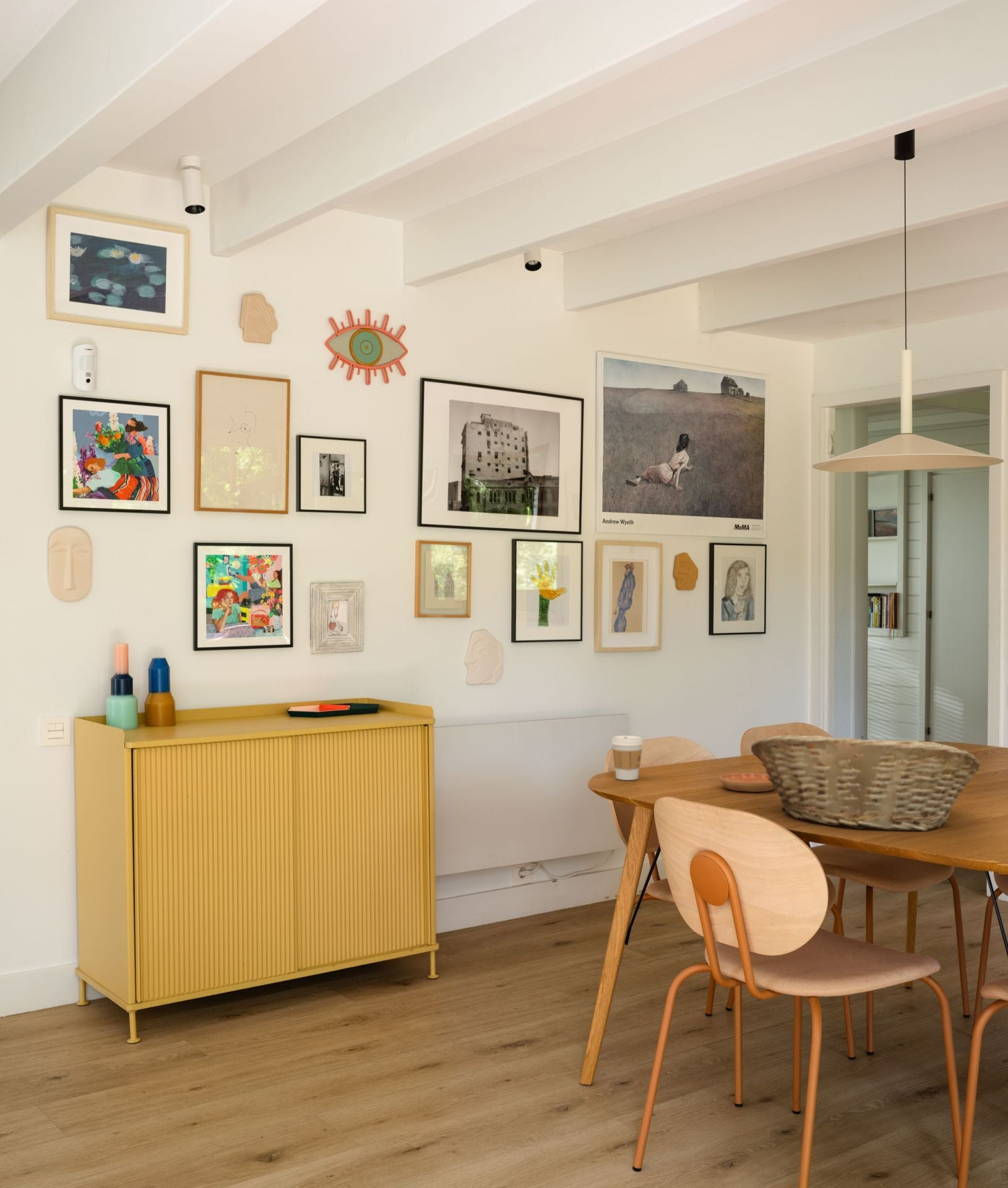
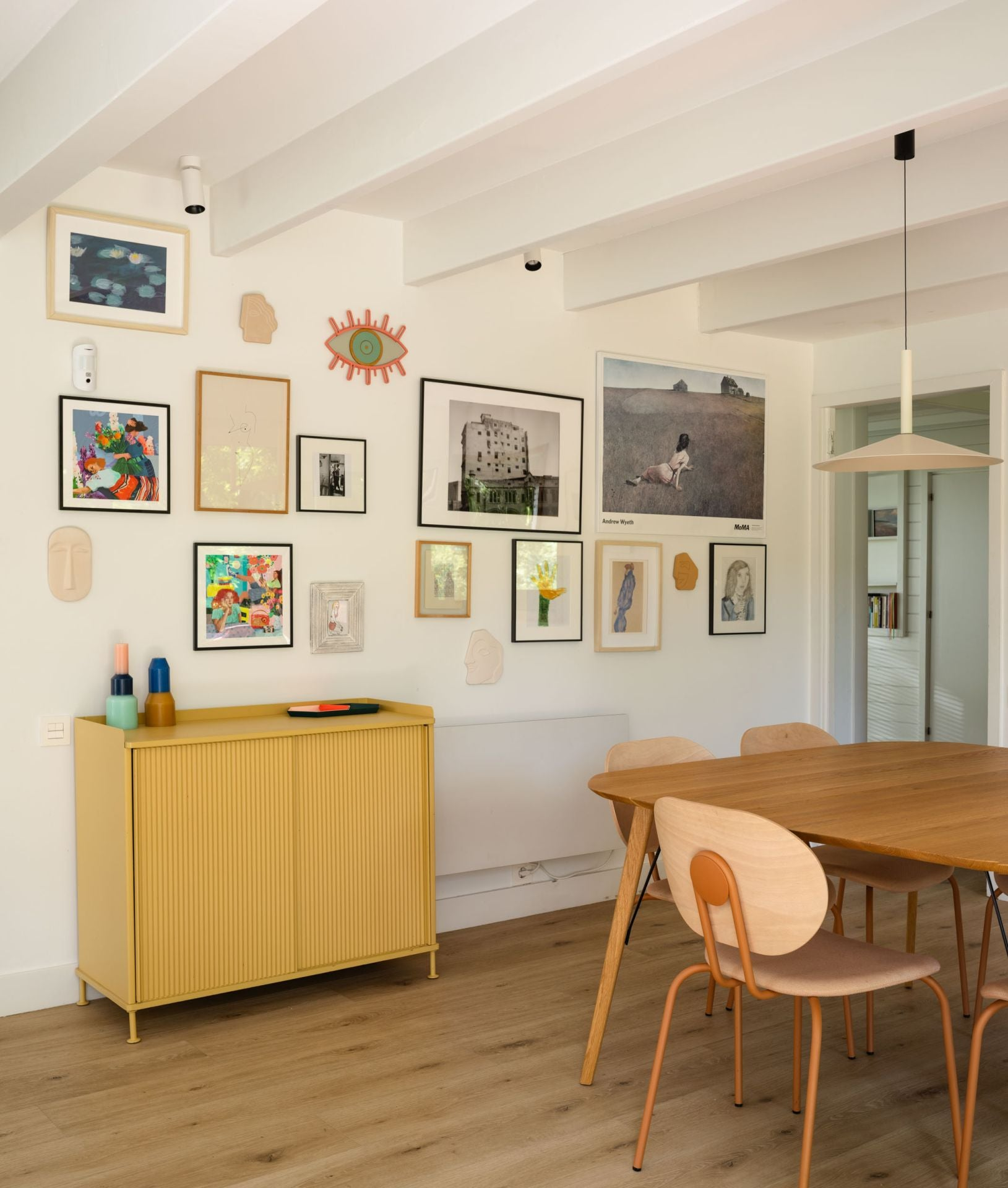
- fruit basket (861, 773)
- coffee cup (627, 757)
- saucer (749, 782)
